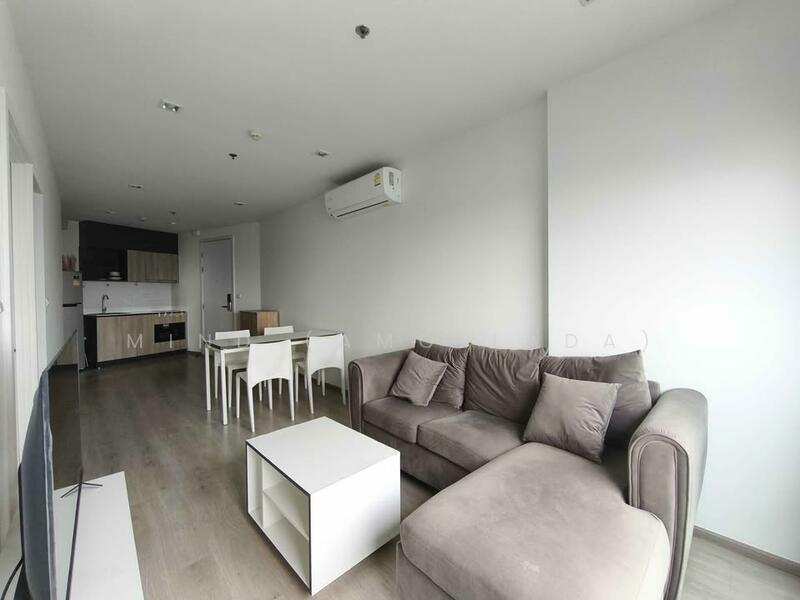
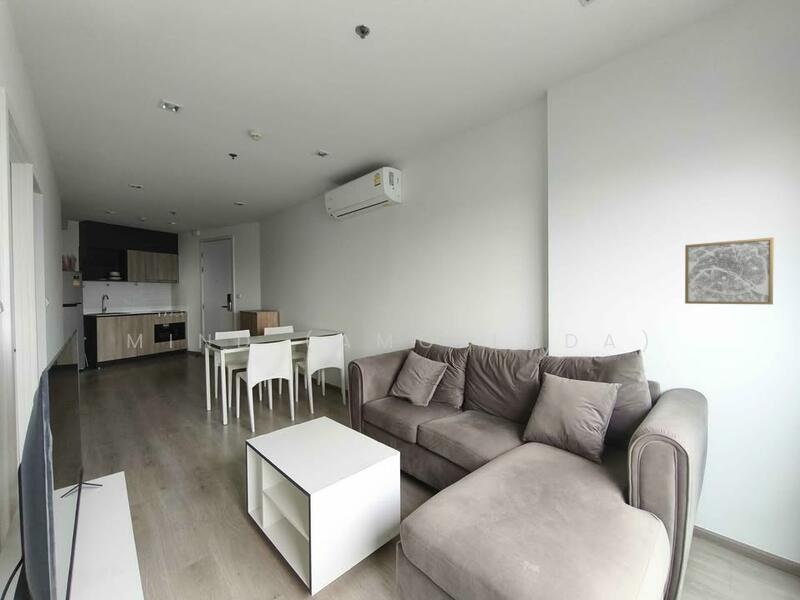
+ wall art (726, 272)
